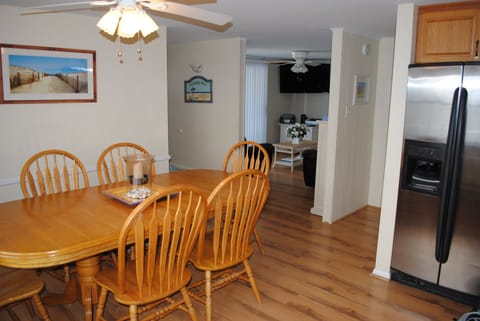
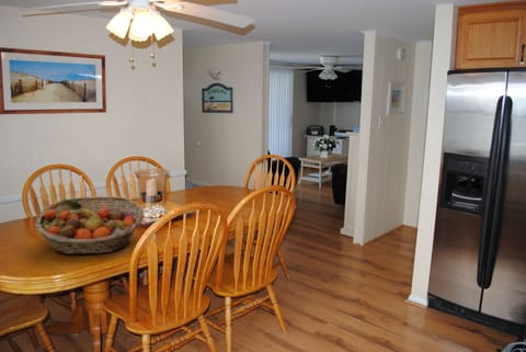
+ fruit basket (91, 224)
